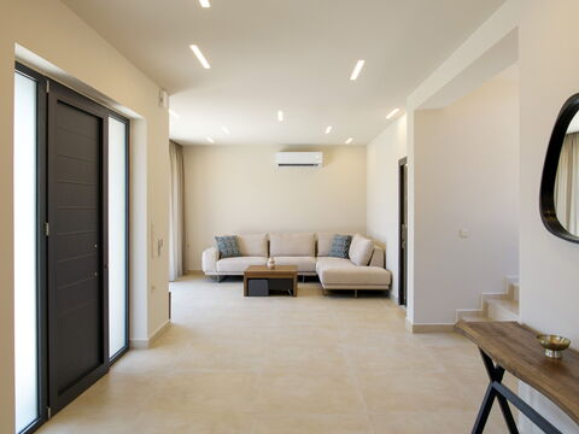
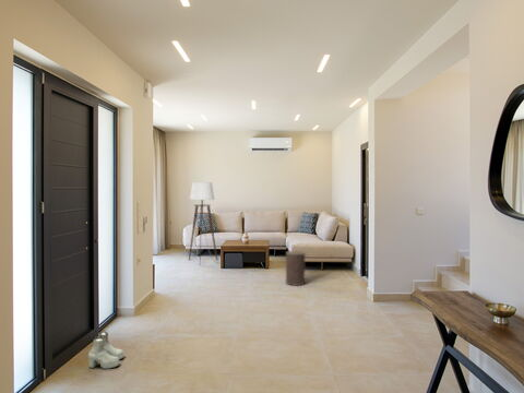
+ floor lamp (210, 222)
+ boots (106, 348)
+ stool (295, 267)
